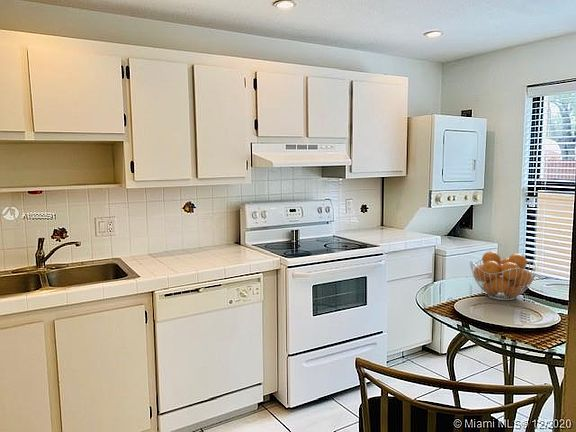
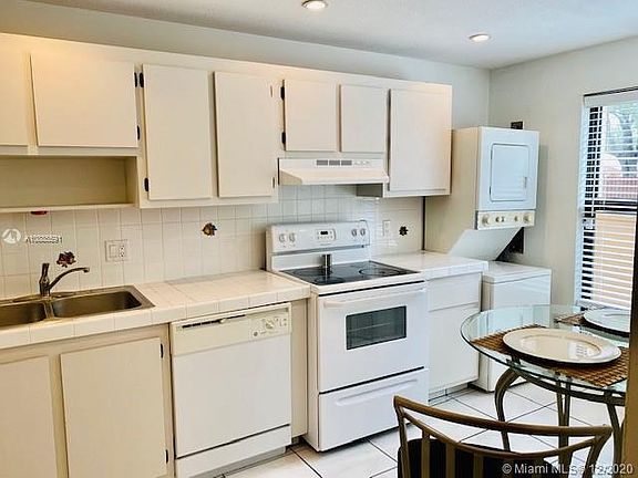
- fruit basket (502, 274)
